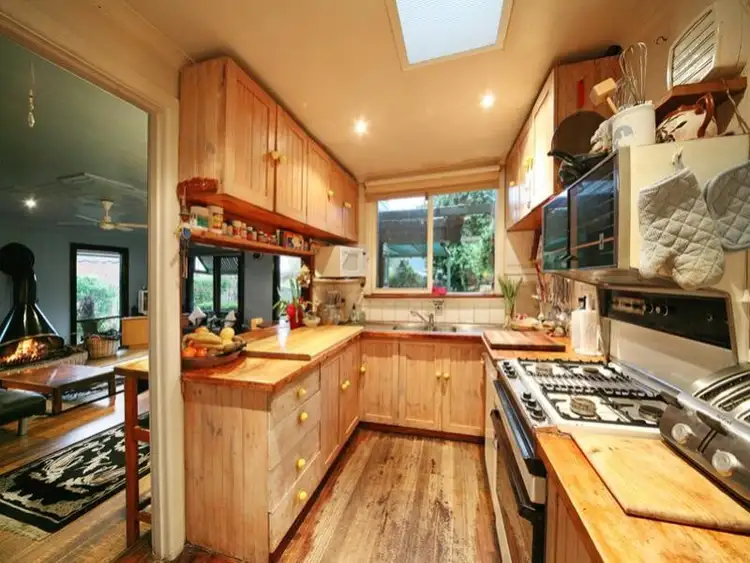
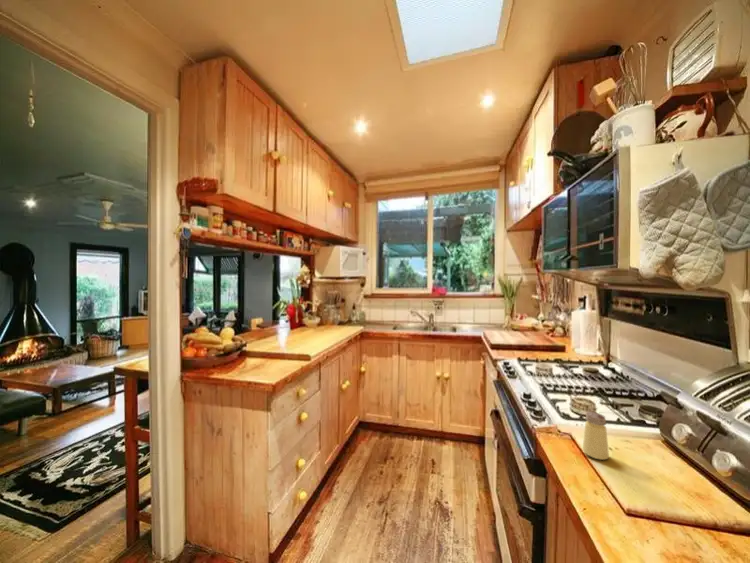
+ saltshaker (595, 434)
